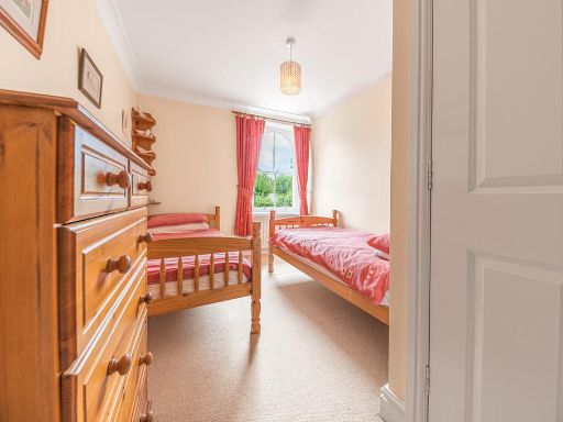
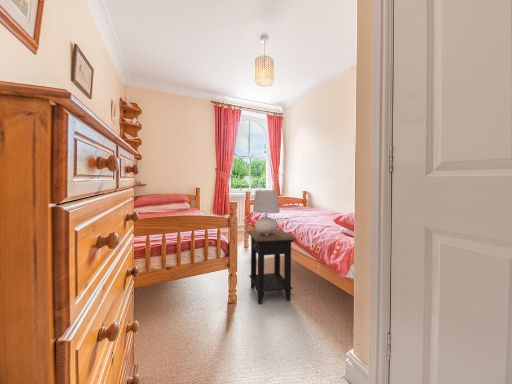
+ side table (274, 263)
+ table lamp (266, 212)
